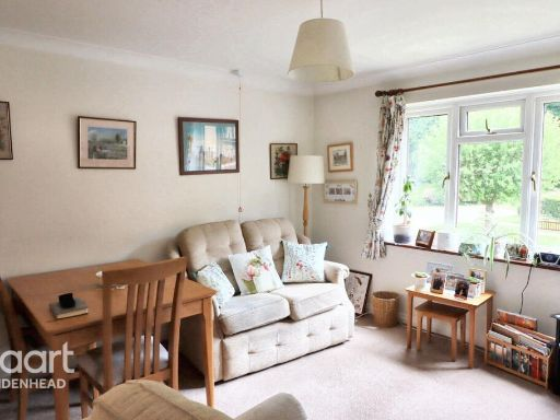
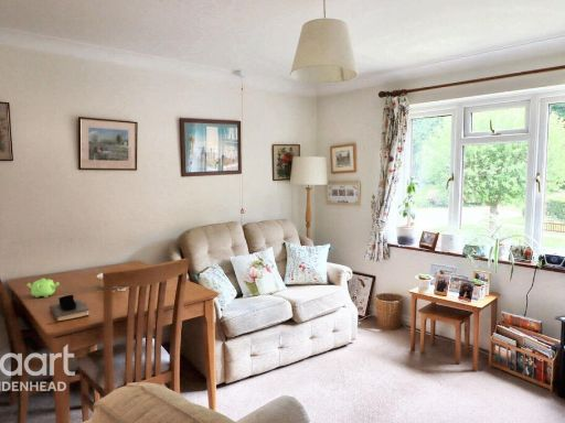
+ teapot (43, 286)
